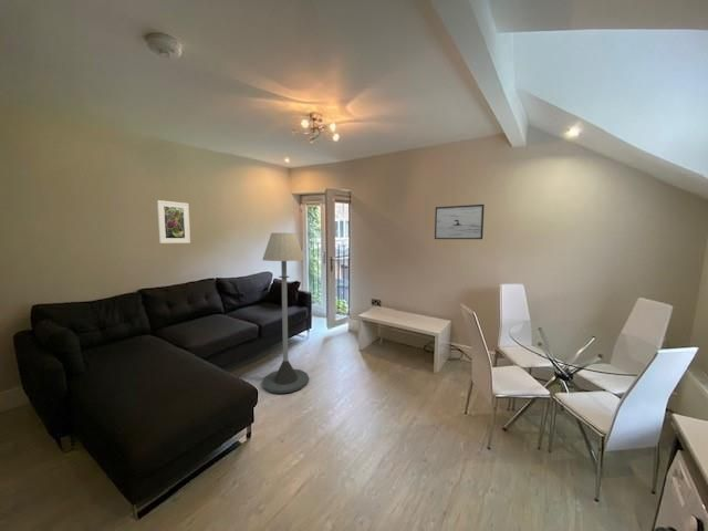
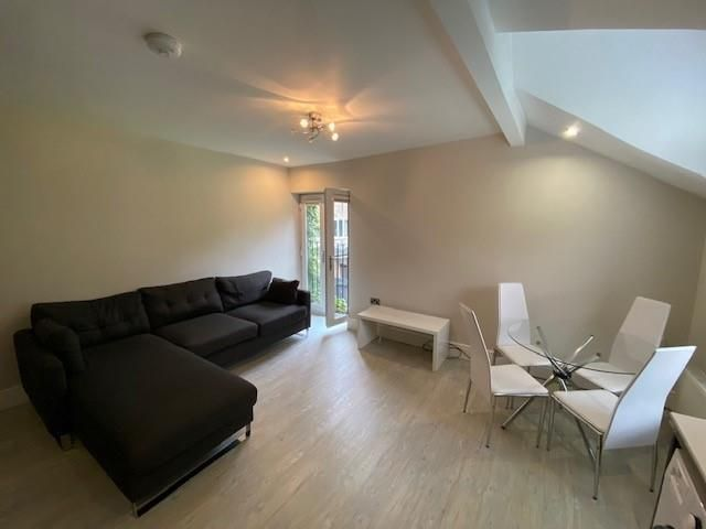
- floor lamp (284, 309)
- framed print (458, 222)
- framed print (174, 222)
